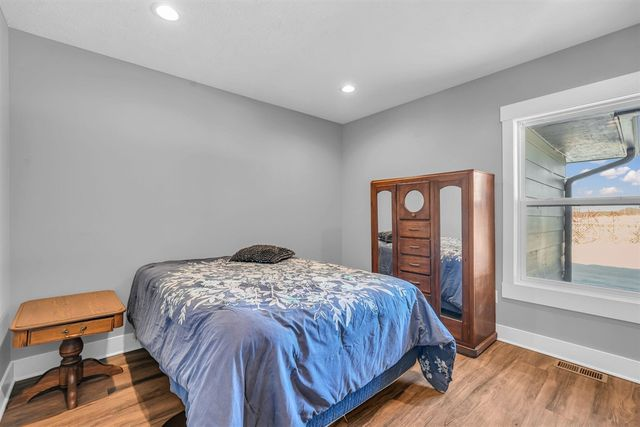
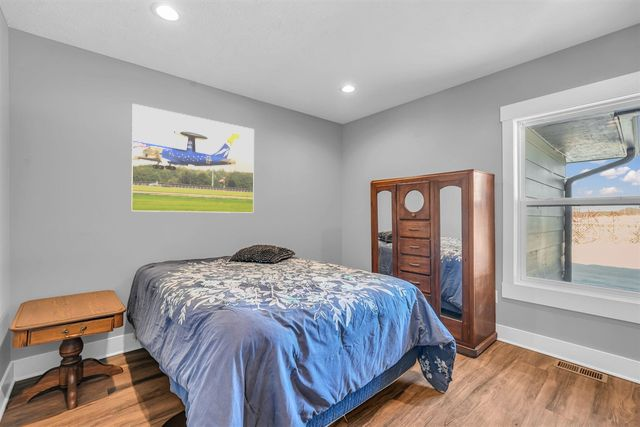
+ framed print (200, 165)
